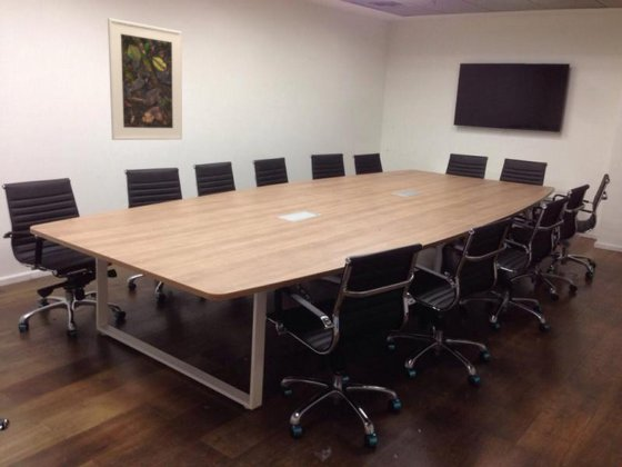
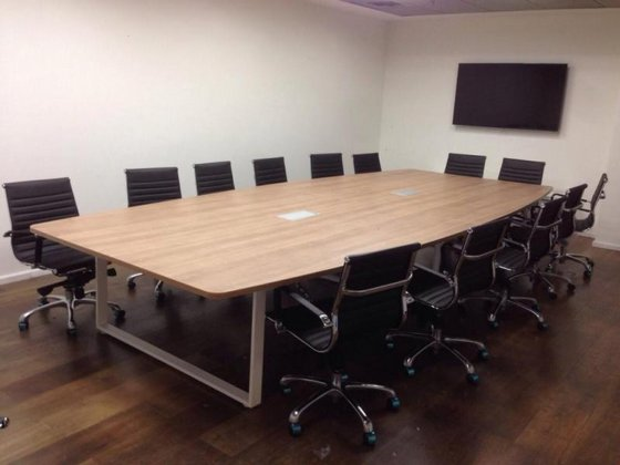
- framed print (148, 83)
